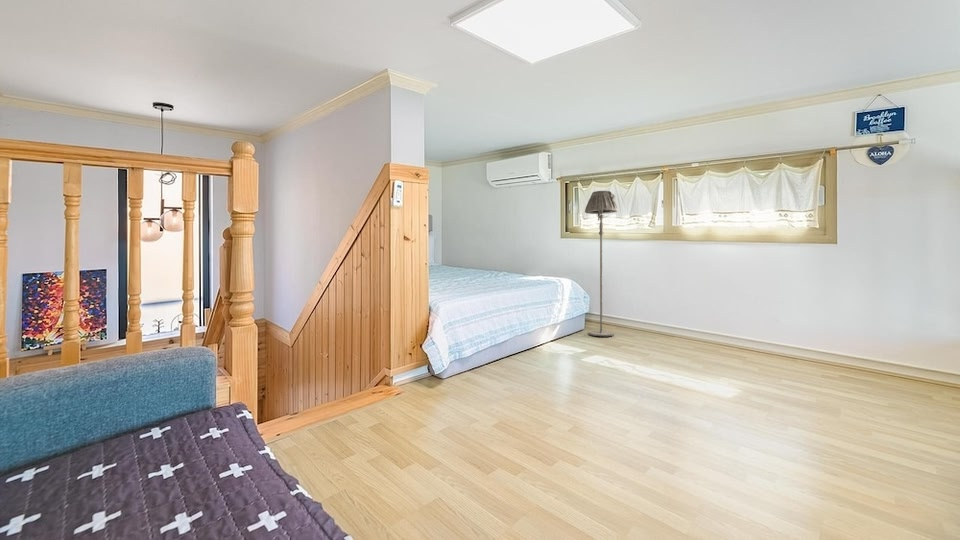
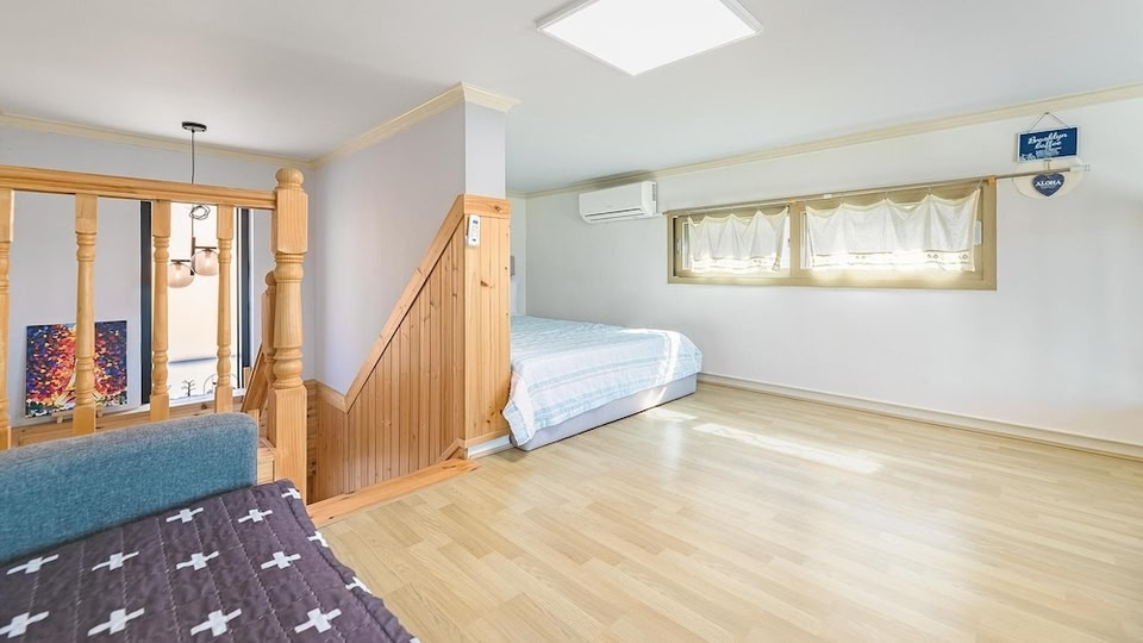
- floor lamp (601, 263)
